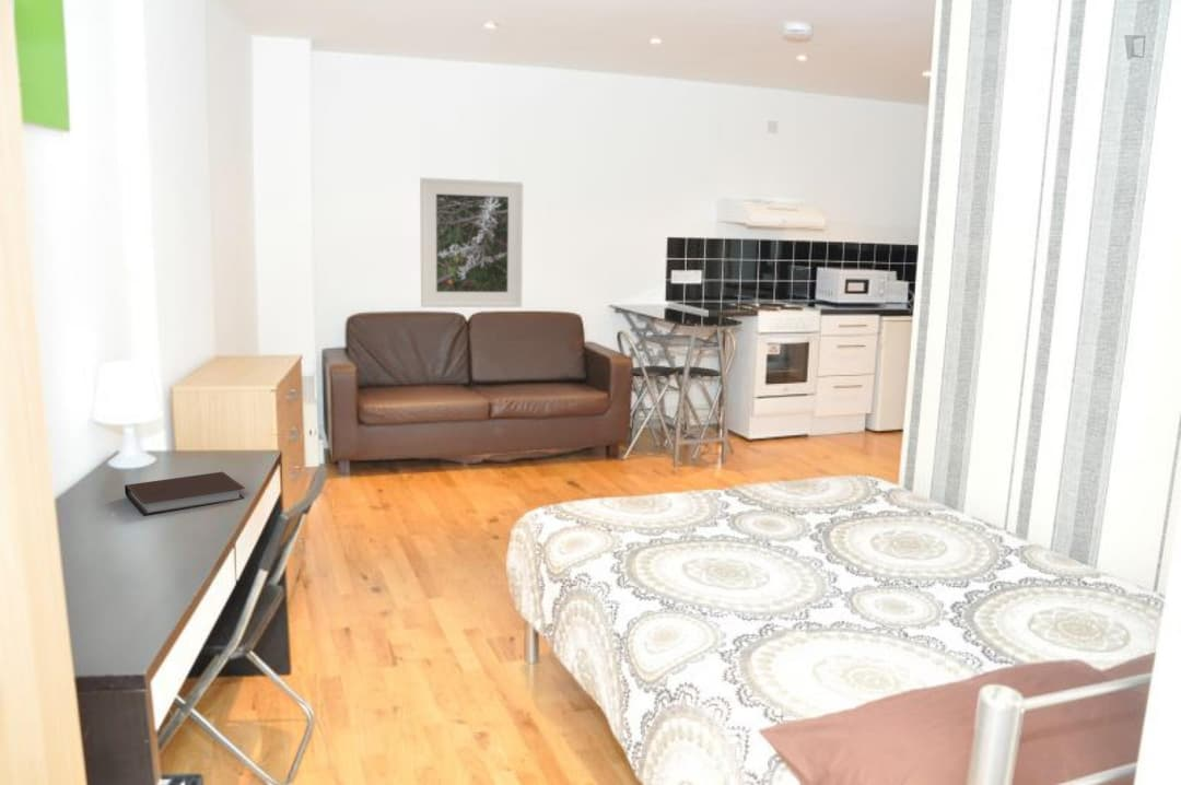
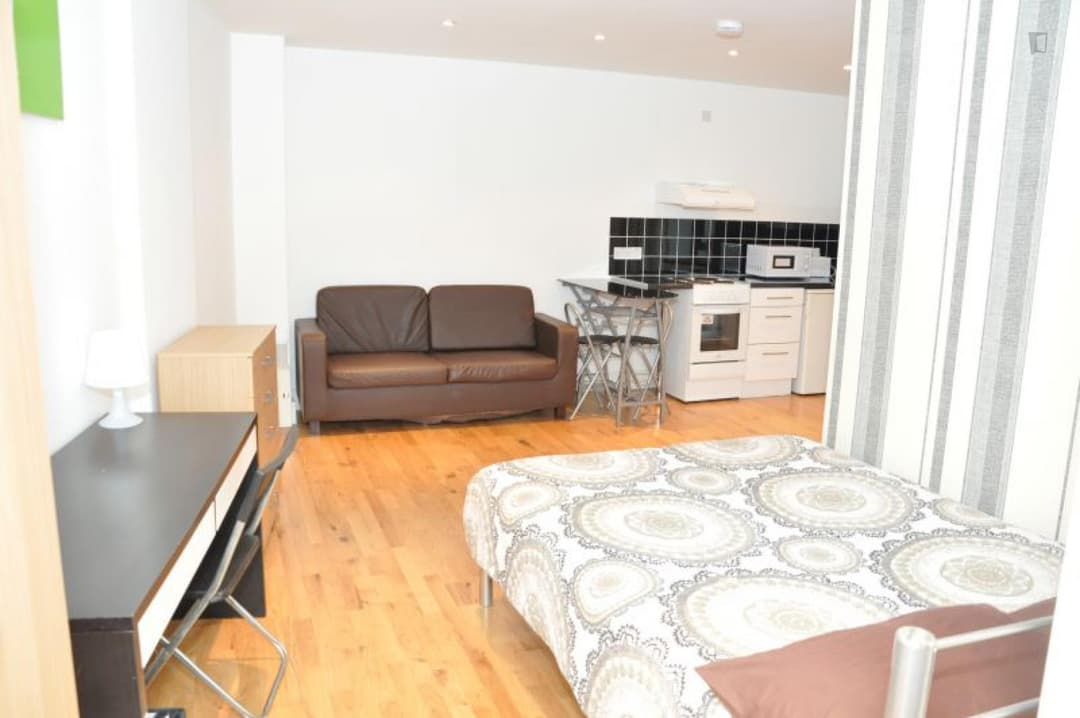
- notebook (185, 491)
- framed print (472, 244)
